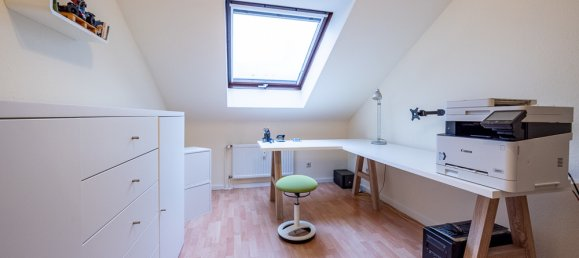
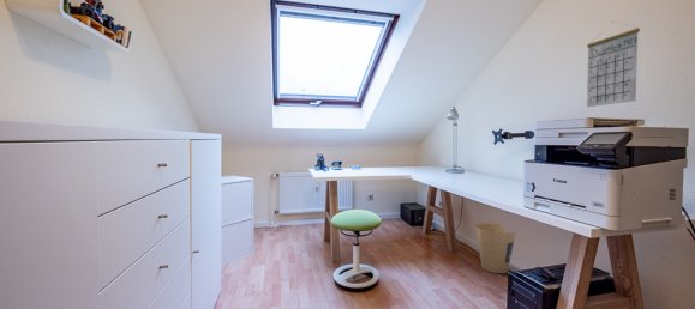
+ trash can (495, 248)
+ calendar (611, 62)
